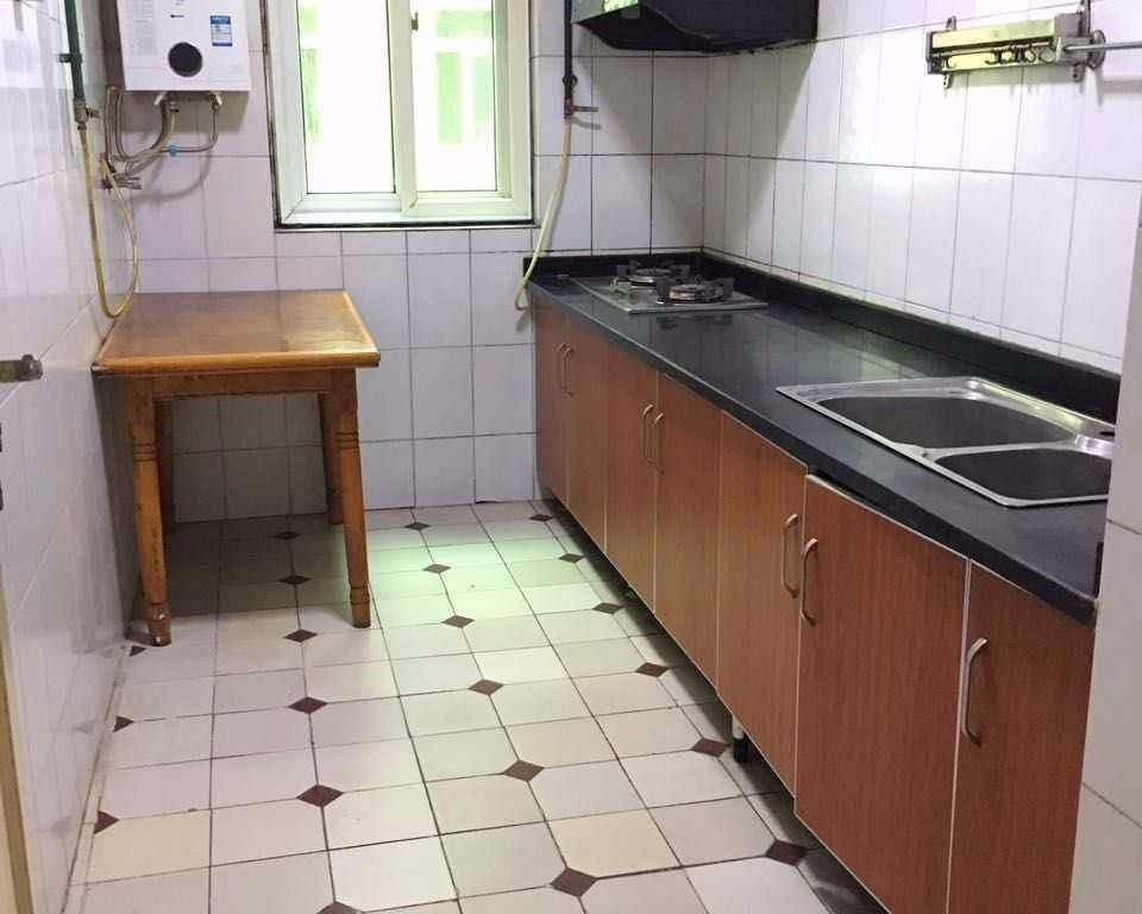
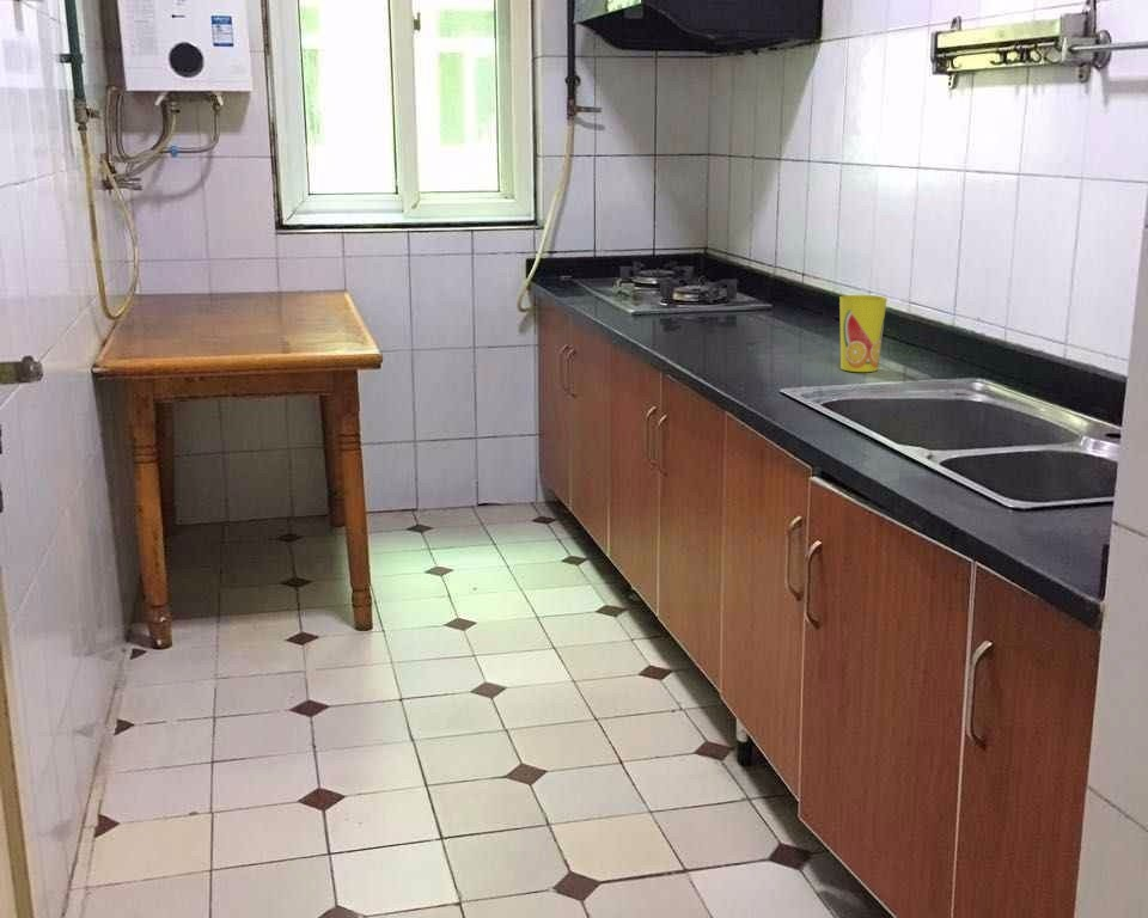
+ cup (861, 332)
